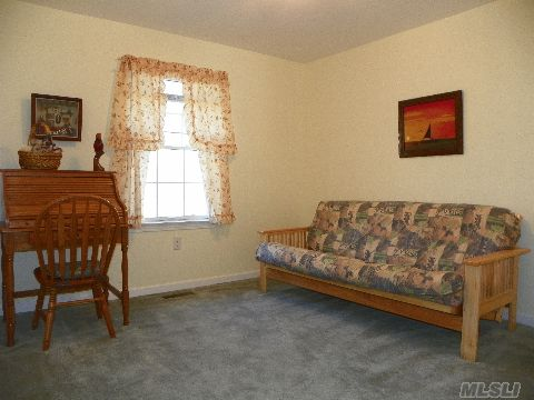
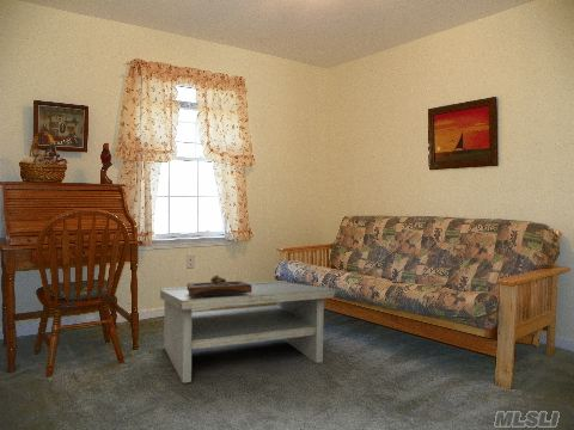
+ wooden tray (218, 287)
+ coffee table (242, 319)
